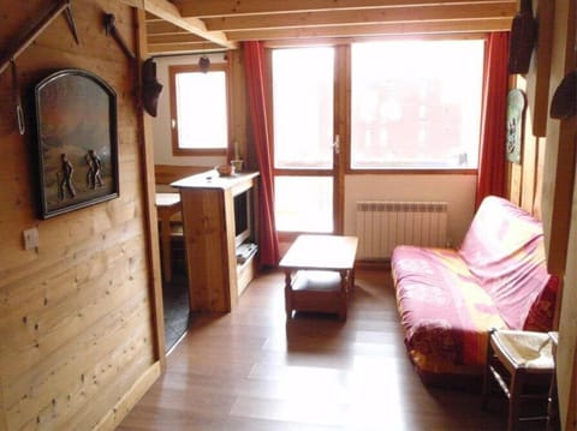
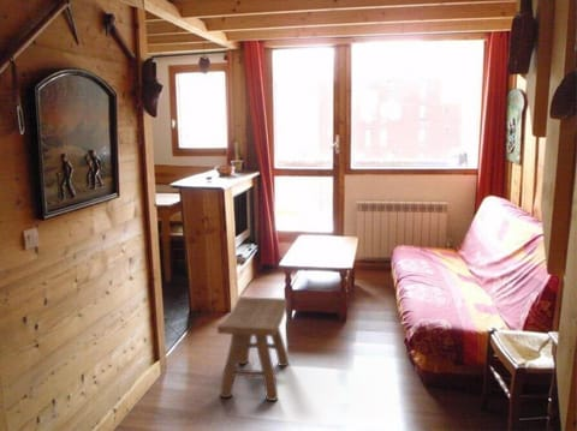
+ stool (255, 345)
